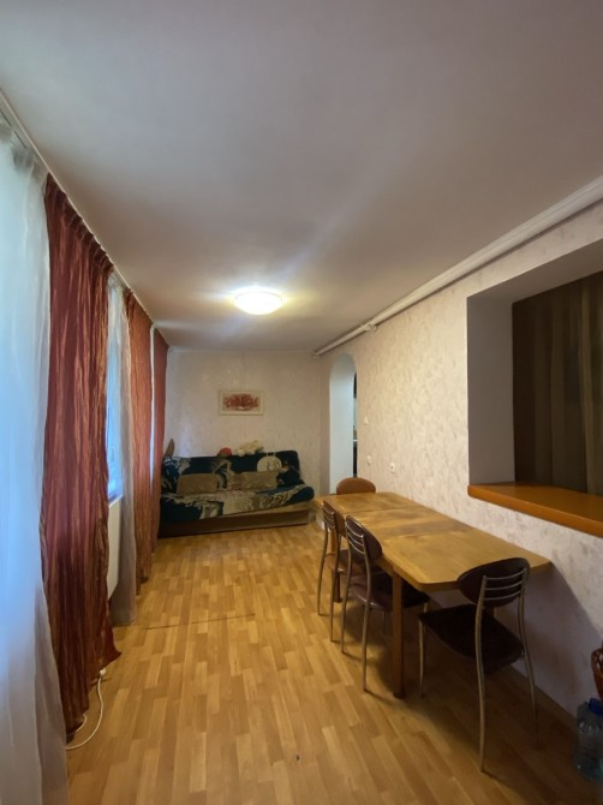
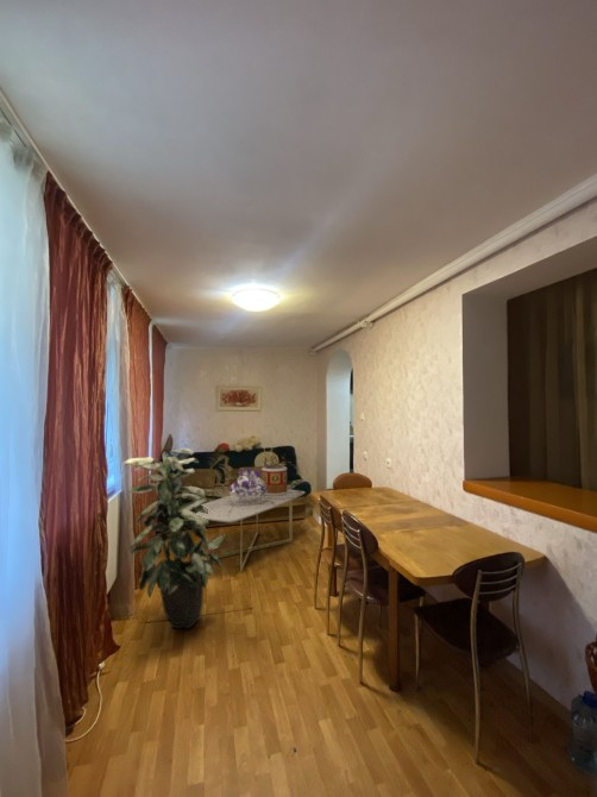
+ coffee table (257, 526)
+ decorative container (274, 479)
+ bouquet (246, 485)
+ indoor plant (175, 535)
